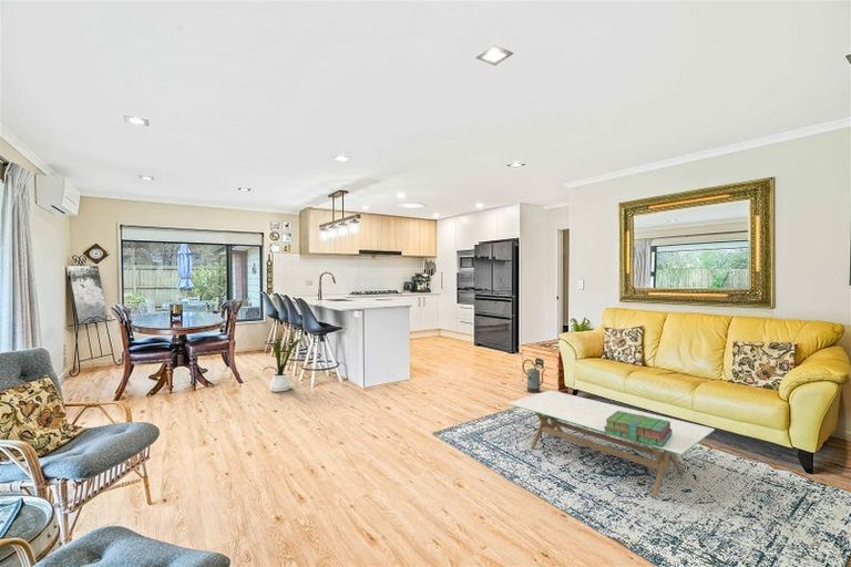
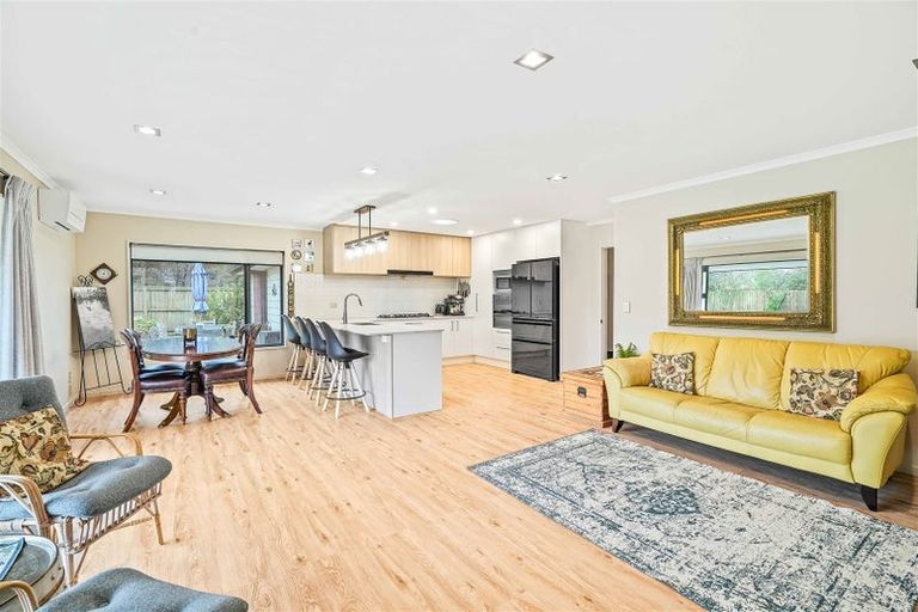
- coffee table (601, 437)
- watering can (533, 375)
- house plant (283, 359)
- stack of books (637, 426)
